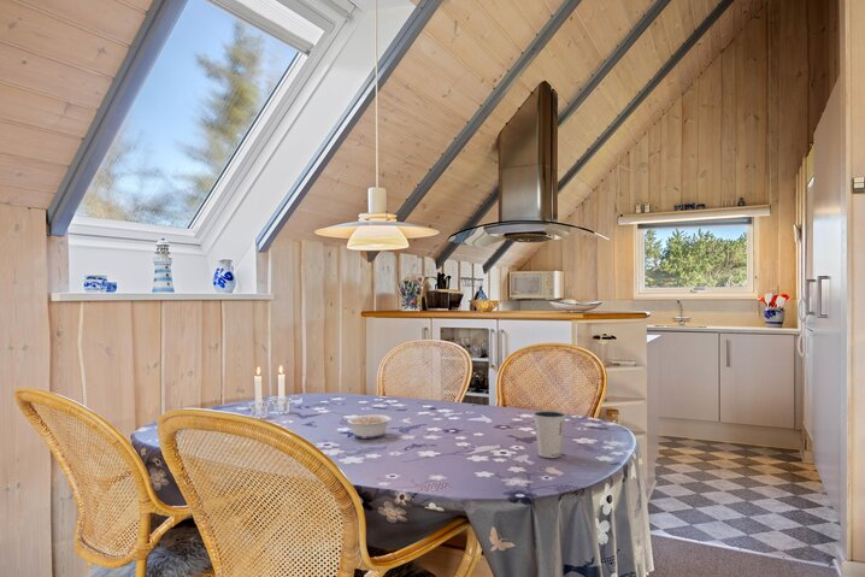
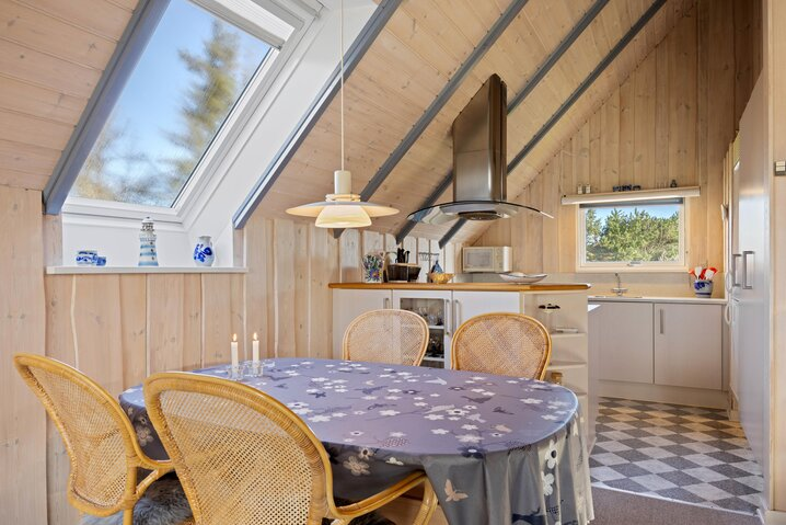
- dixie cup (549, 434)
- legume (367, 425)
